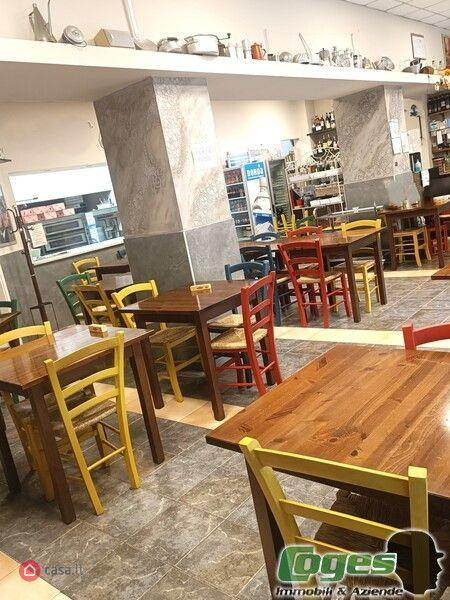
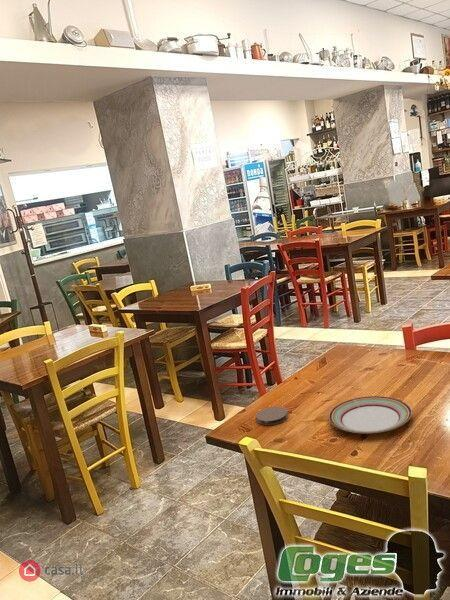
+ plate (369, 416)
+ coaster (272, 415)
